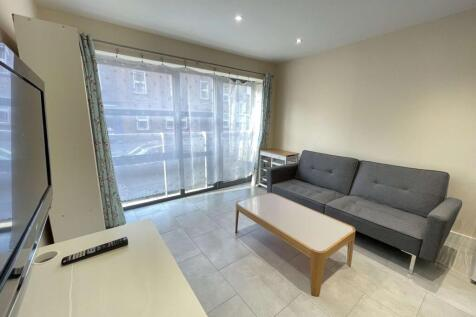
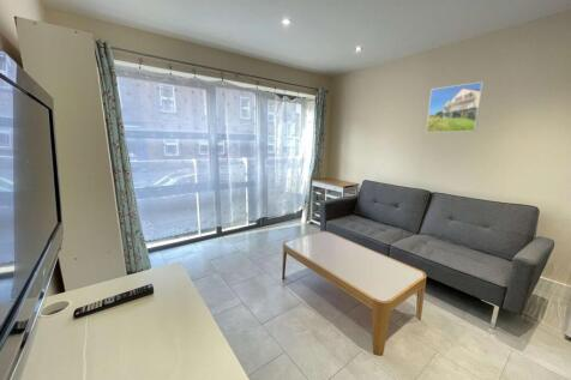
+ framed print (452, 109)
